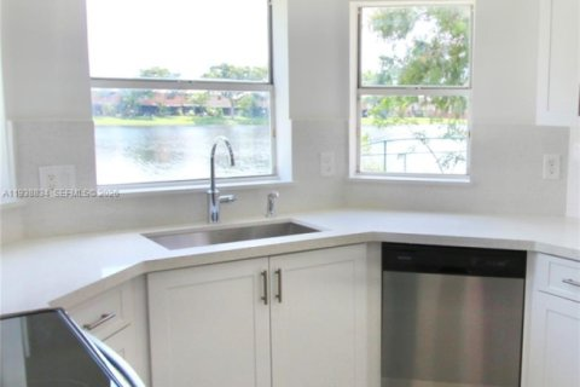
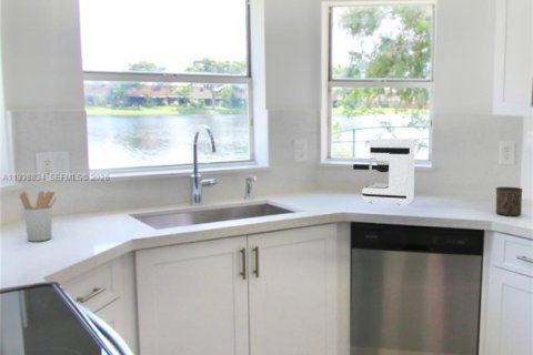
+ utensil holder (41, 214)
+ coffee maker (388, 170)
+ cup (507, 201)
